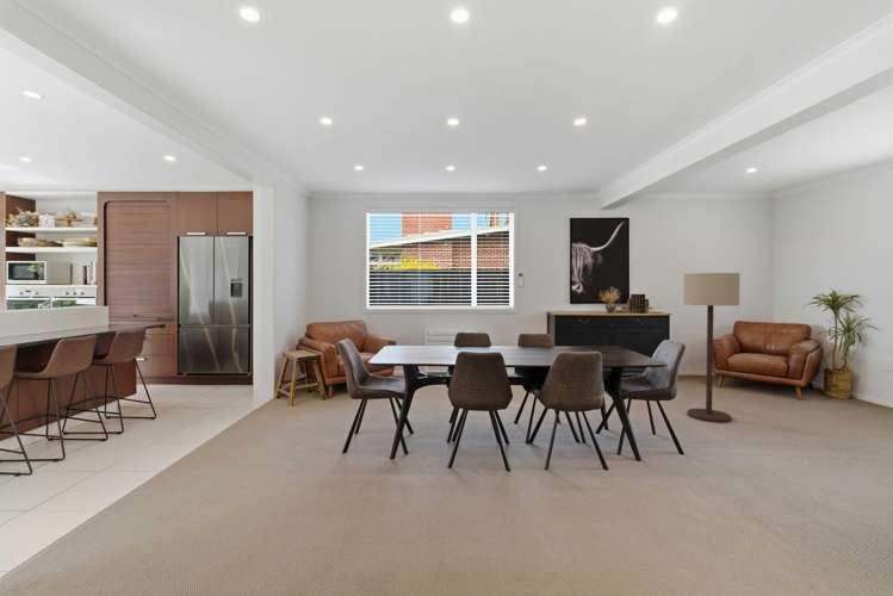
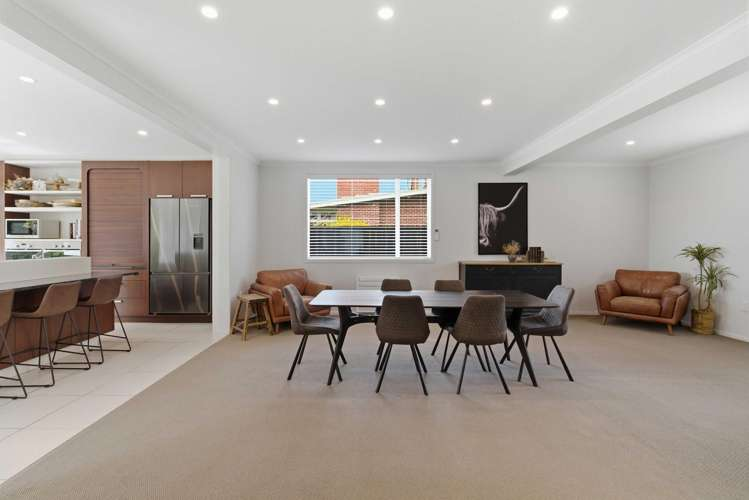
- floor lamp (709, 344)
